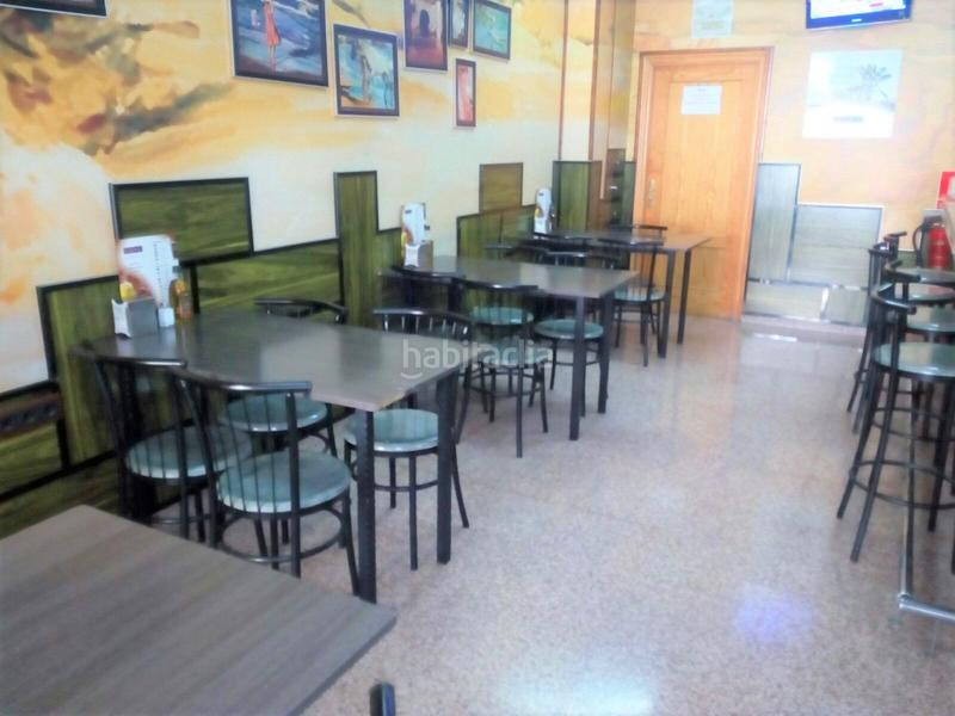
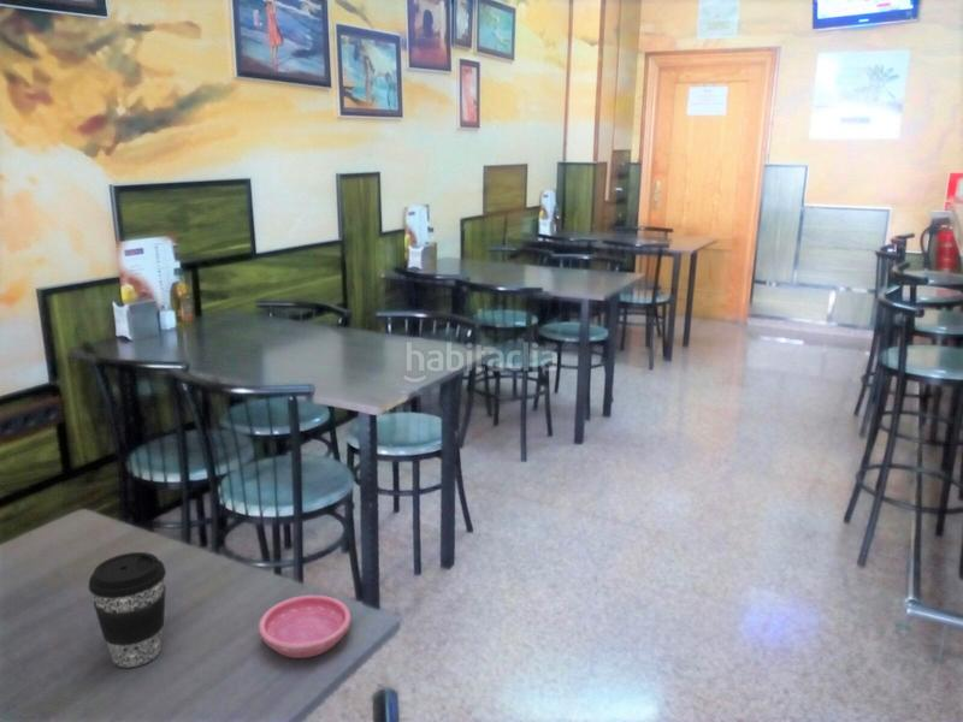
+ coffee cup (131, 610)
+ saucer (306, 627)
